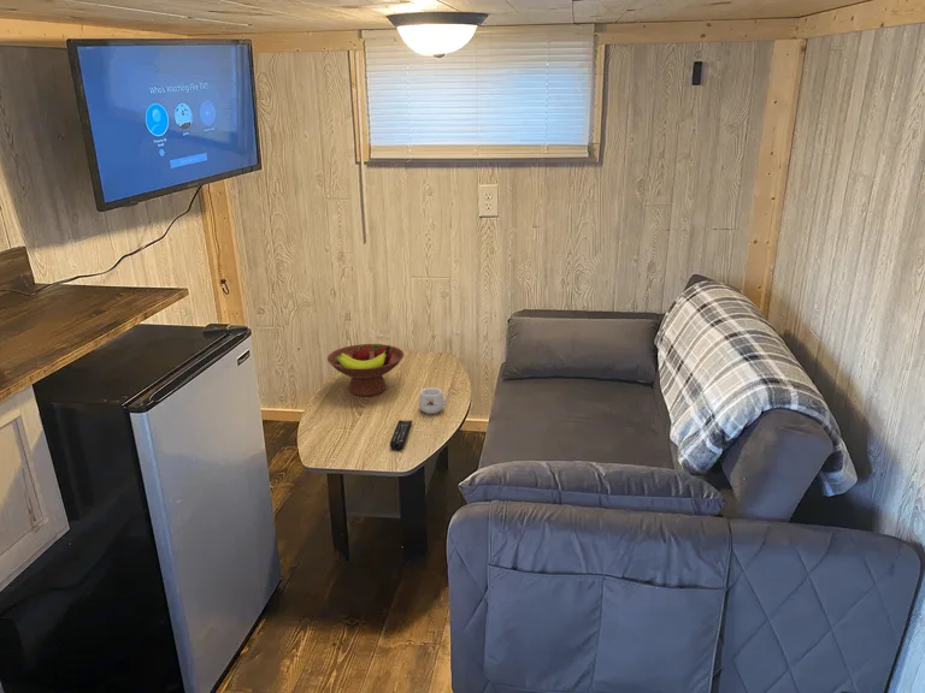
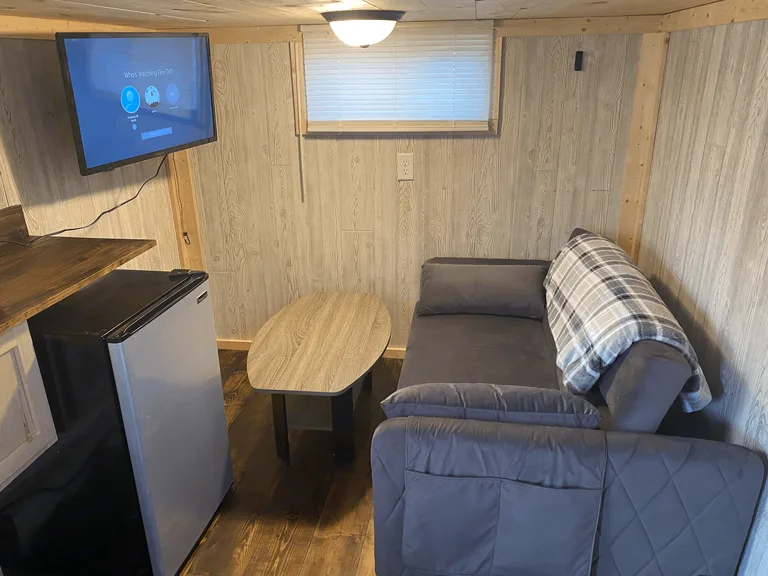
- fruit bowl (366, 366)
- mug (434, 401)
- remote control (401, 433)
